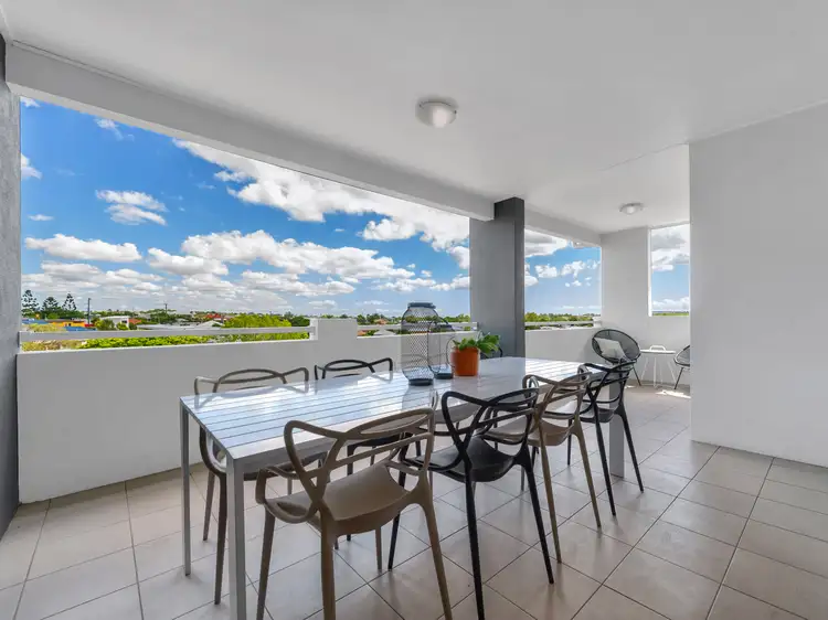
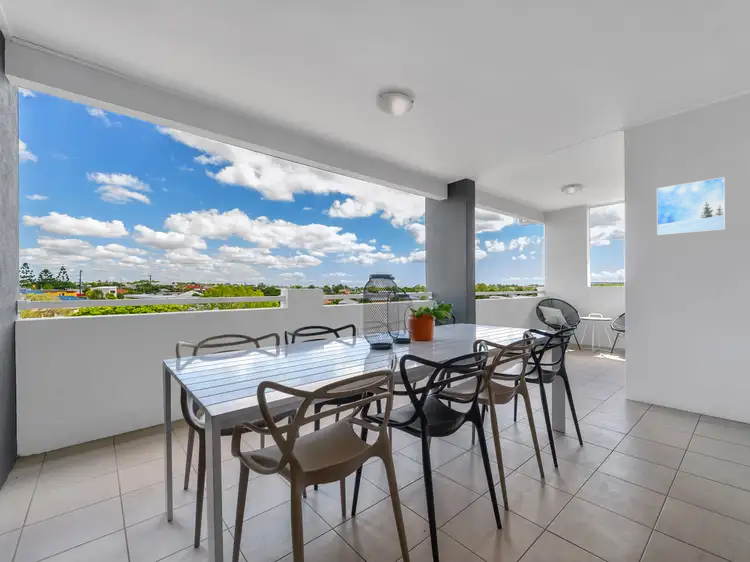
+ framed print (689, 207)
